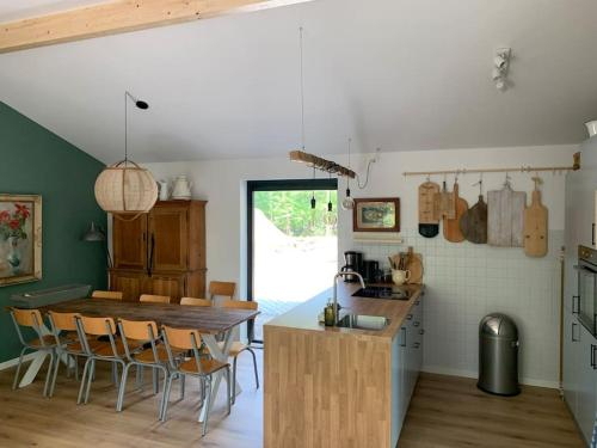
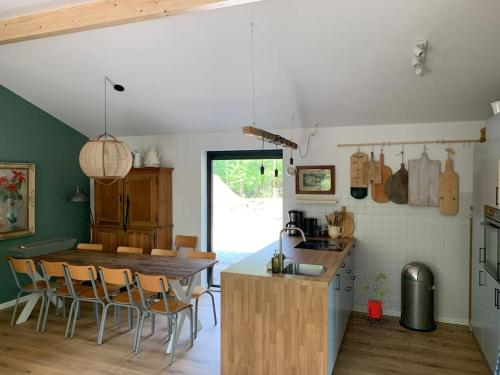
+ house plant (375, 298)
